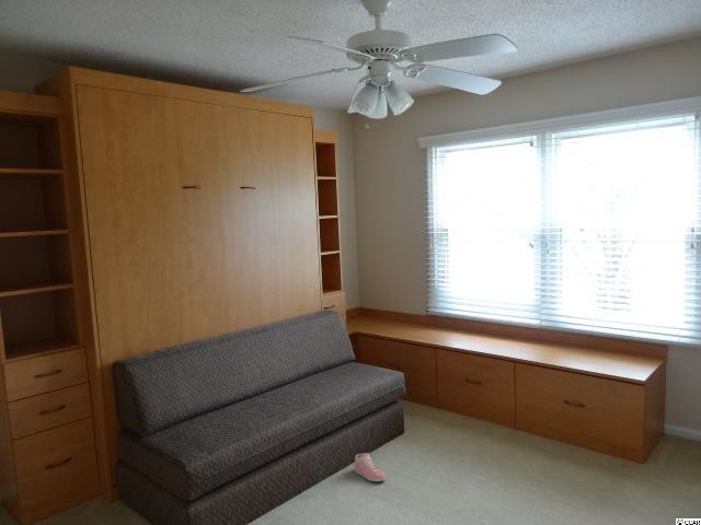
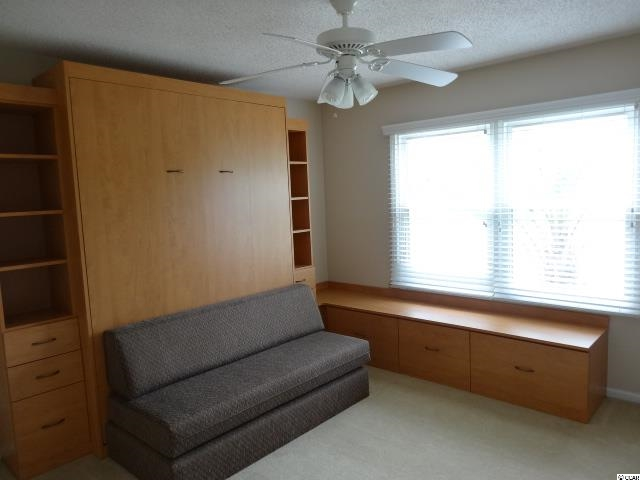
- sneaker (368, 466)
